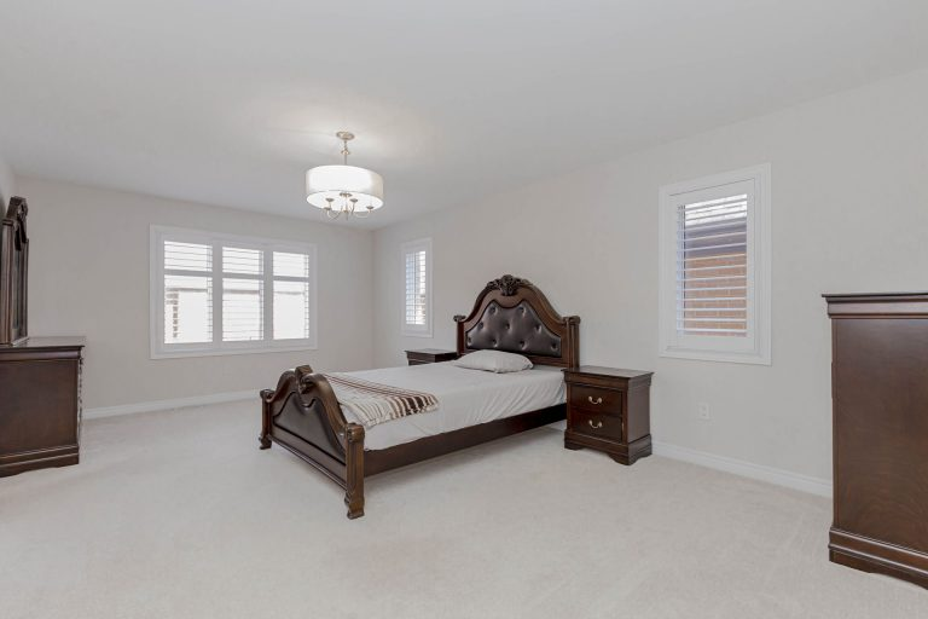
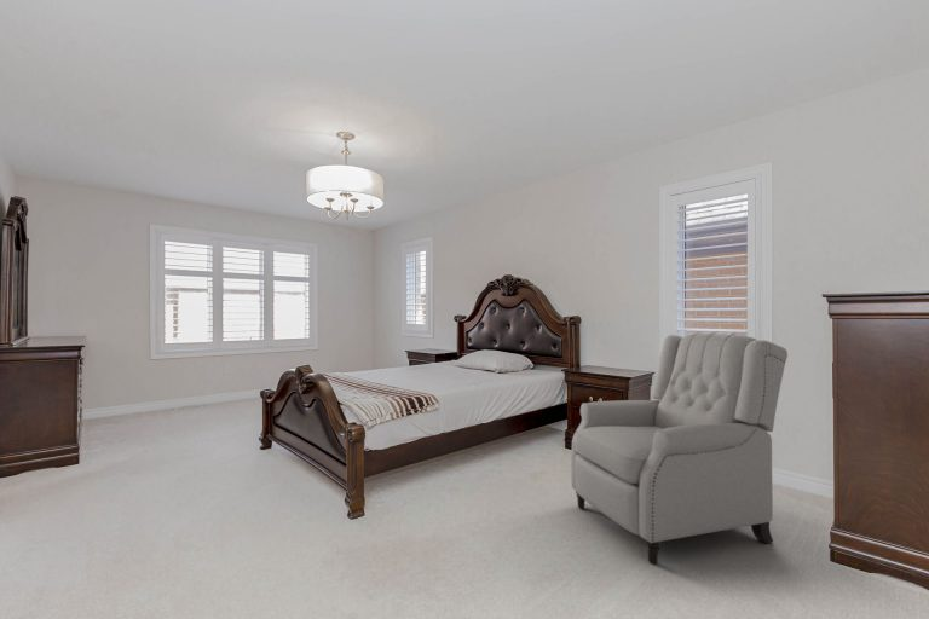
+ chair (668, 427)
